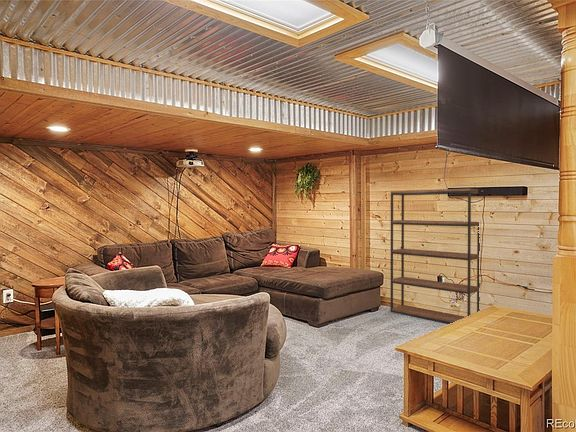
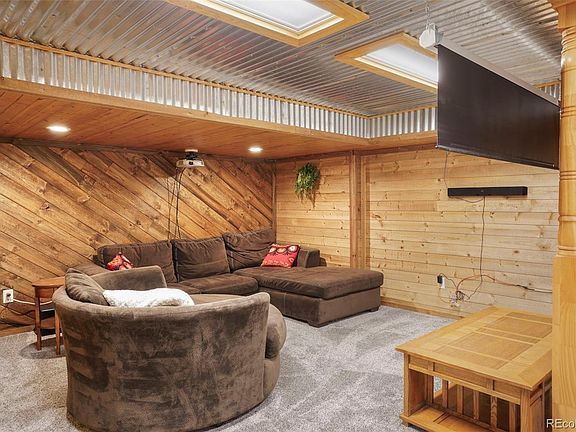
- shelving unit (433, 253)
